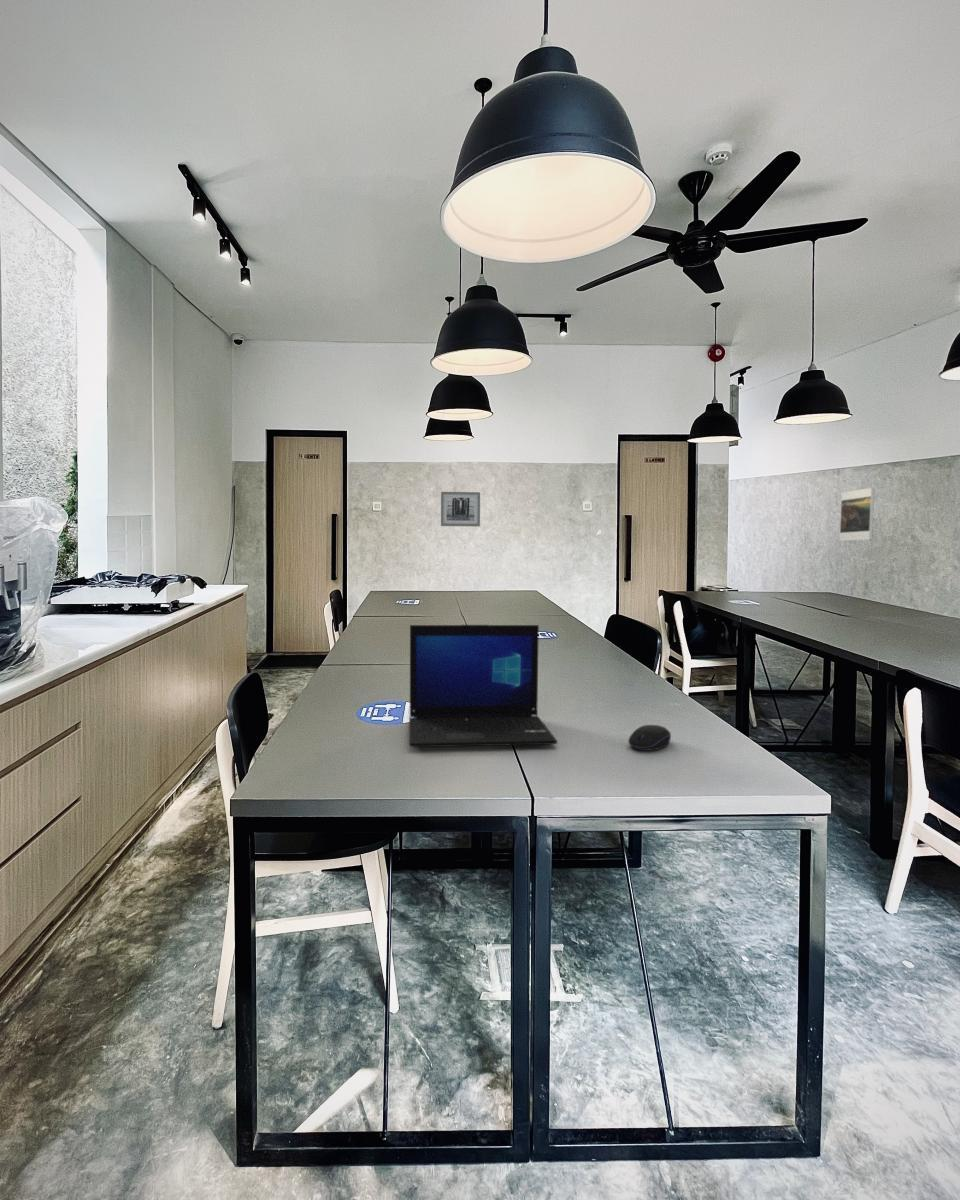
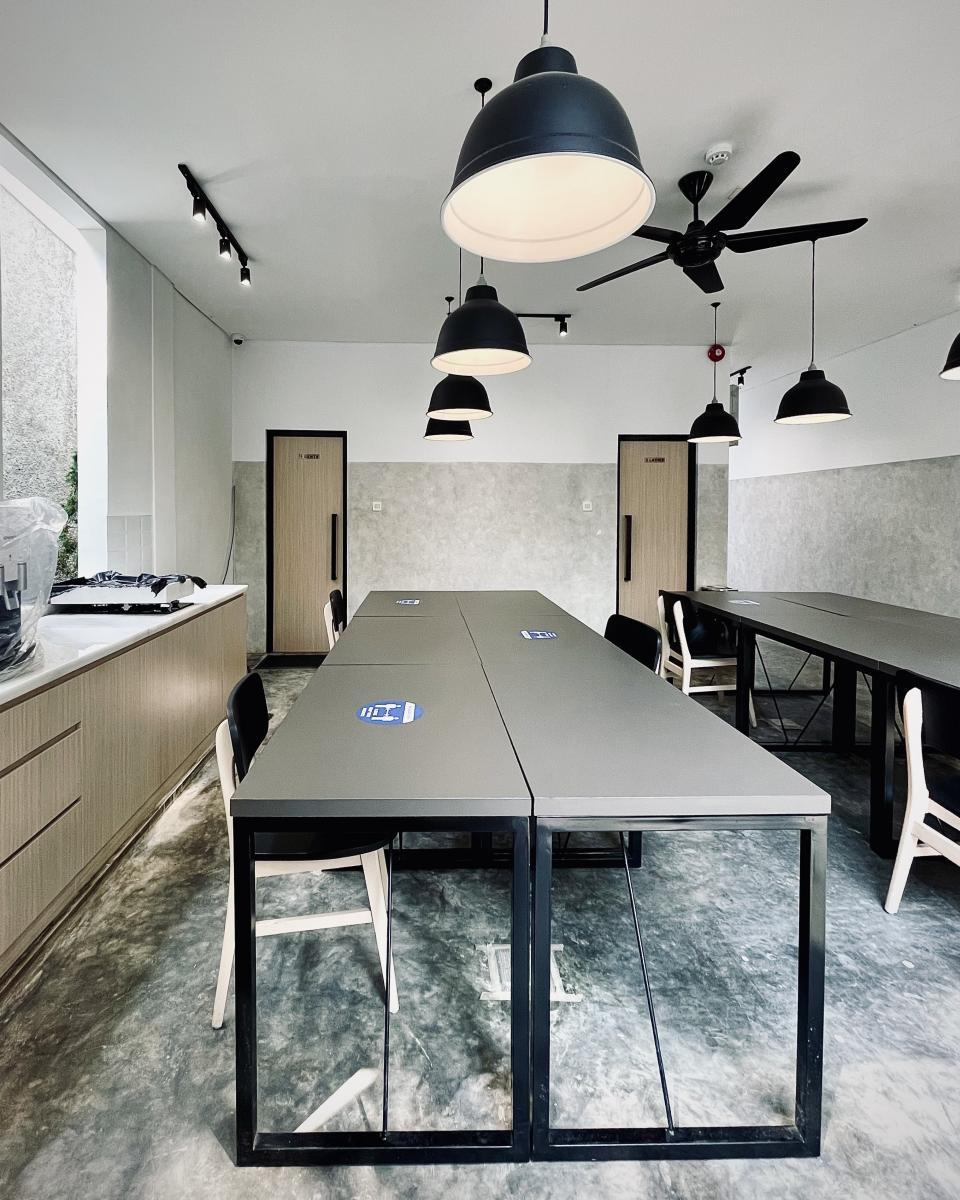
- laptop (478, 681)
- computer mouse (649, 735)
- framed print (856, 515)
- wall art (460, 509)
